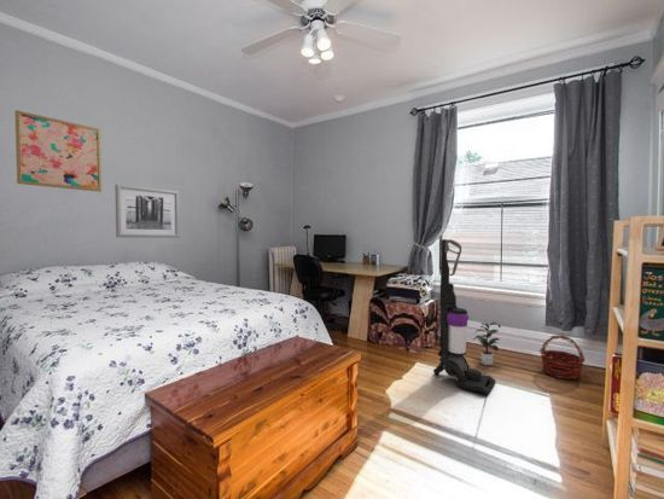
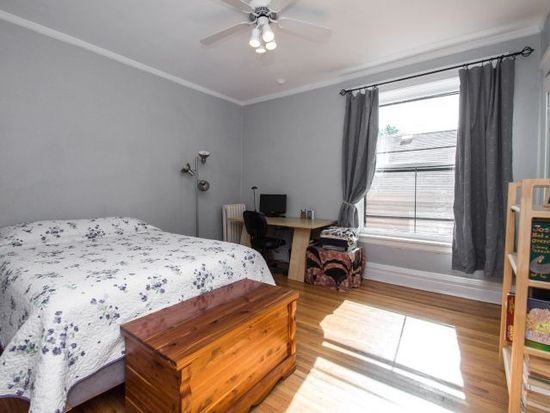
- potted plant (483, 342)
- basket (561, 354)
- wall art (62, 153)
- vacuum cleaner (462, 311)
- wall art (150, 213)
